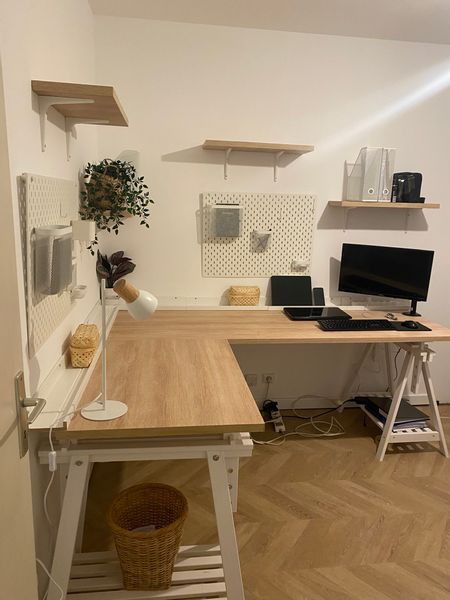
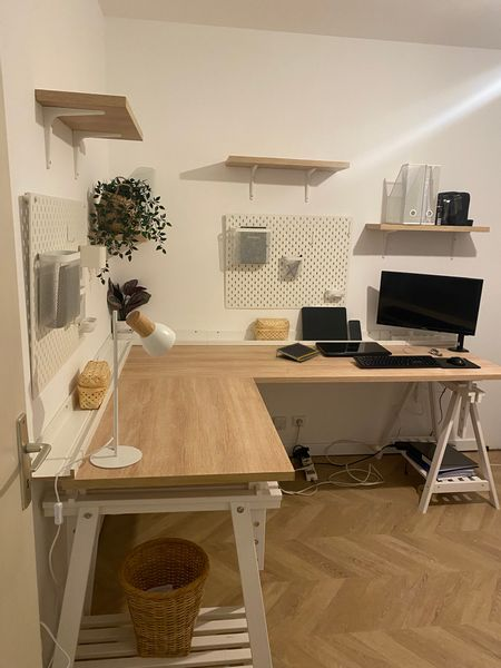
+ notepad (298, 351)
